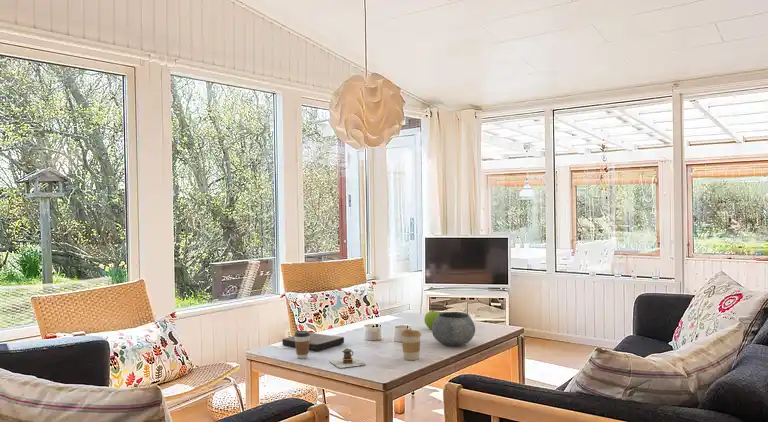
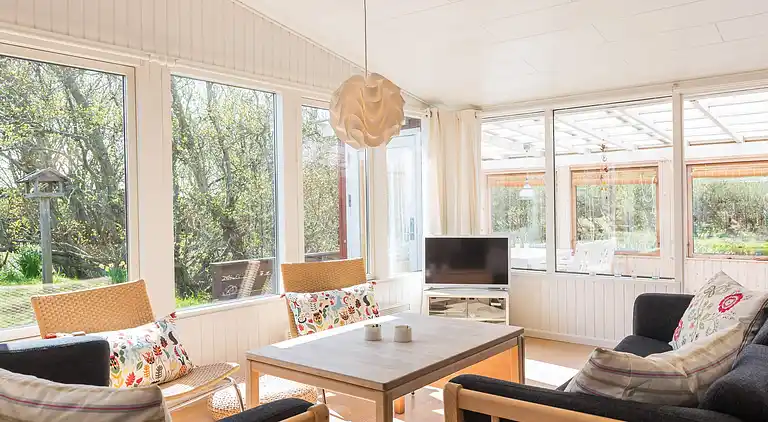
- book (313, 341)
- bowl (453, 329)
- coffee cup (411, 343)
- coffee cup (302, 344)
- teapot (347, 355)
- apple (433, 319)
